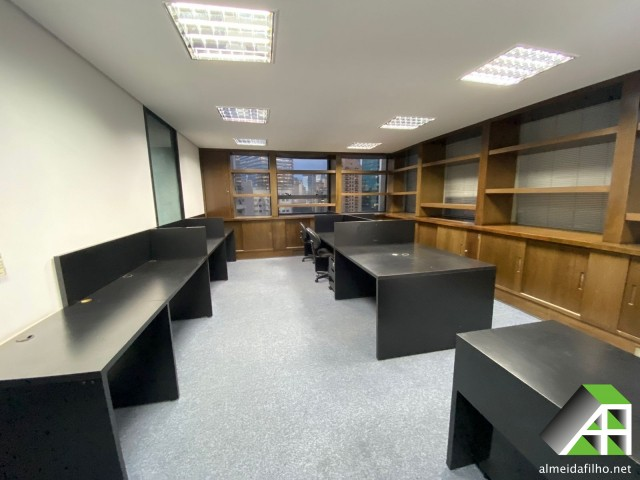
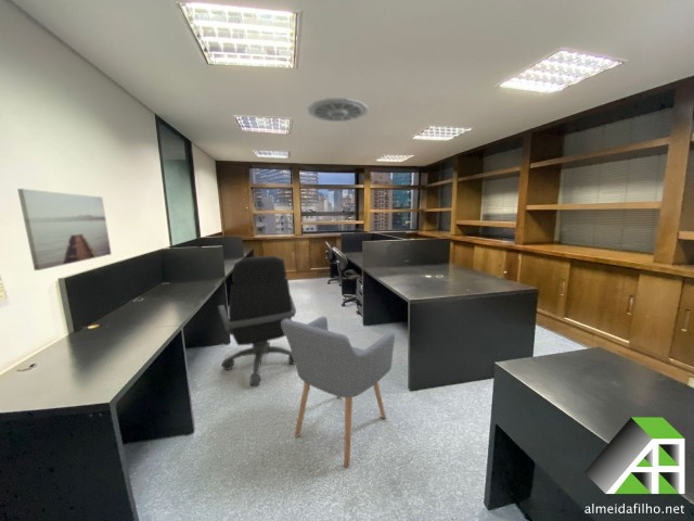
+ chair (337, 372)
+ office chair (257, 310)
+ wall art (73, 228)
+ ceiling vent (337, 112)
